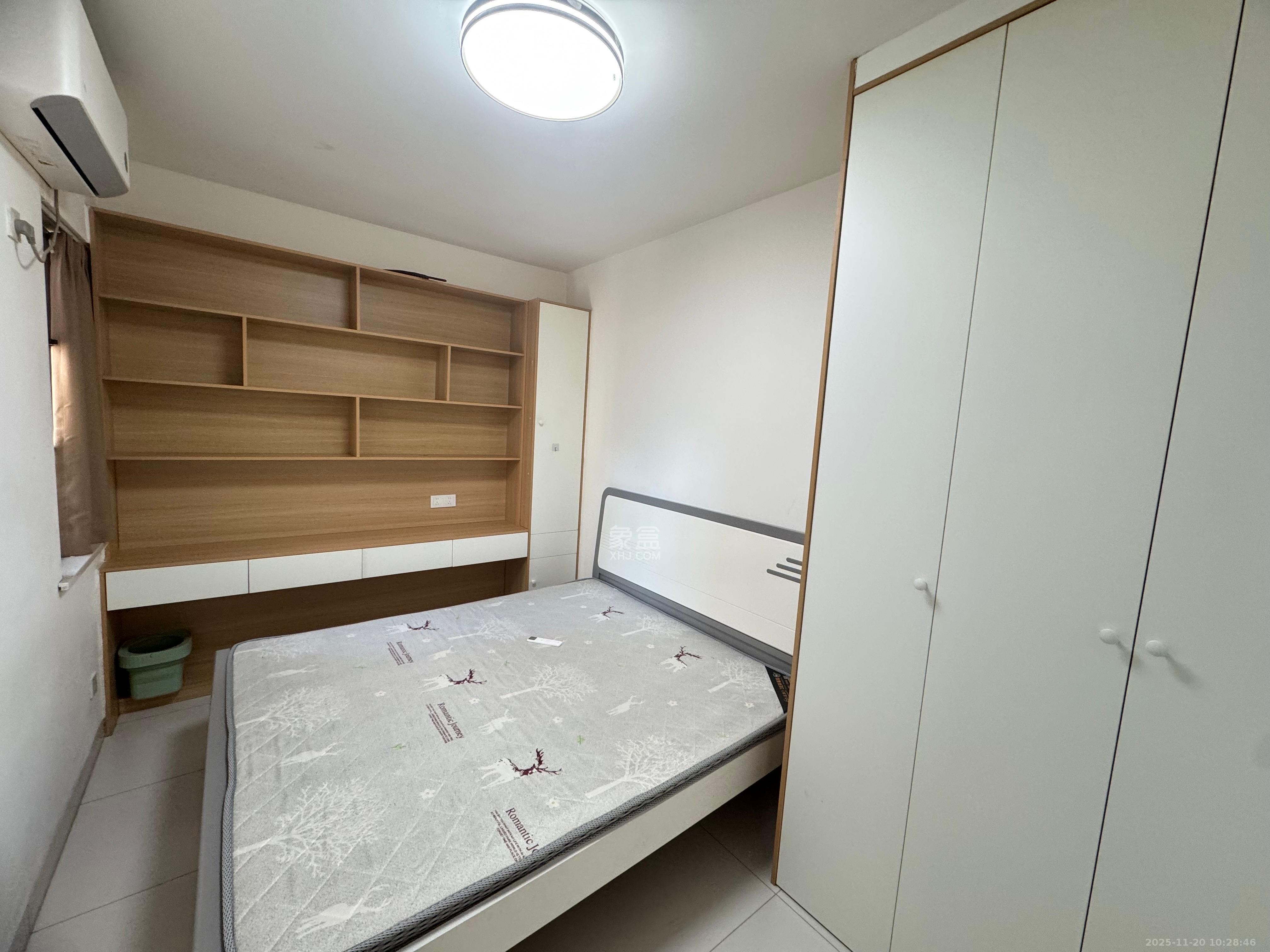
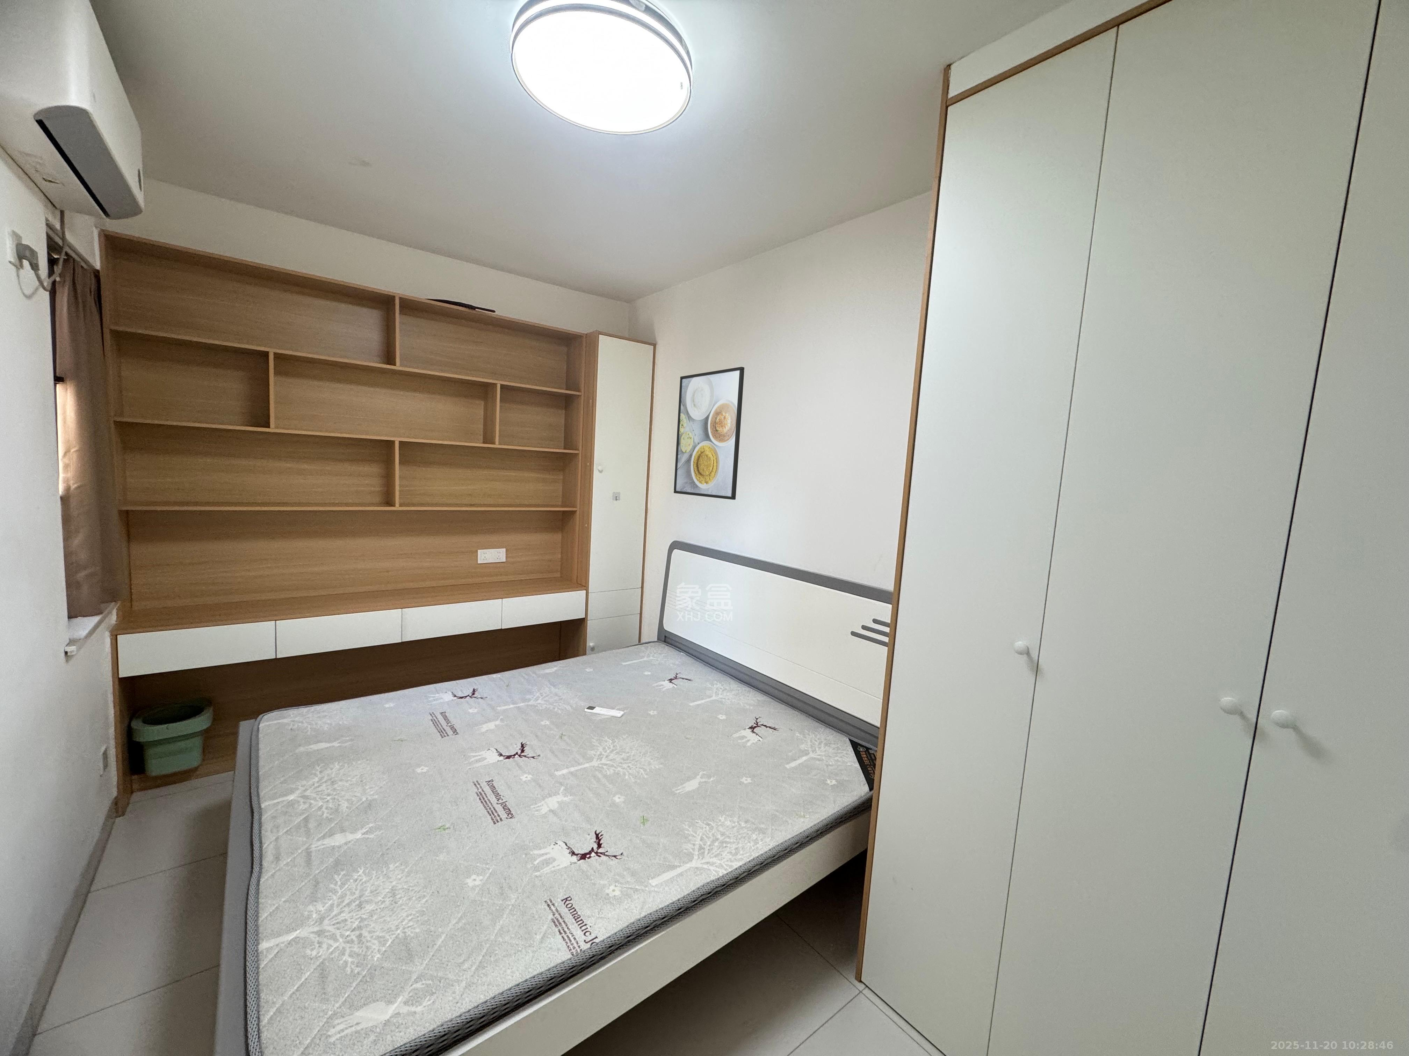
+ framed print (707, 435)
